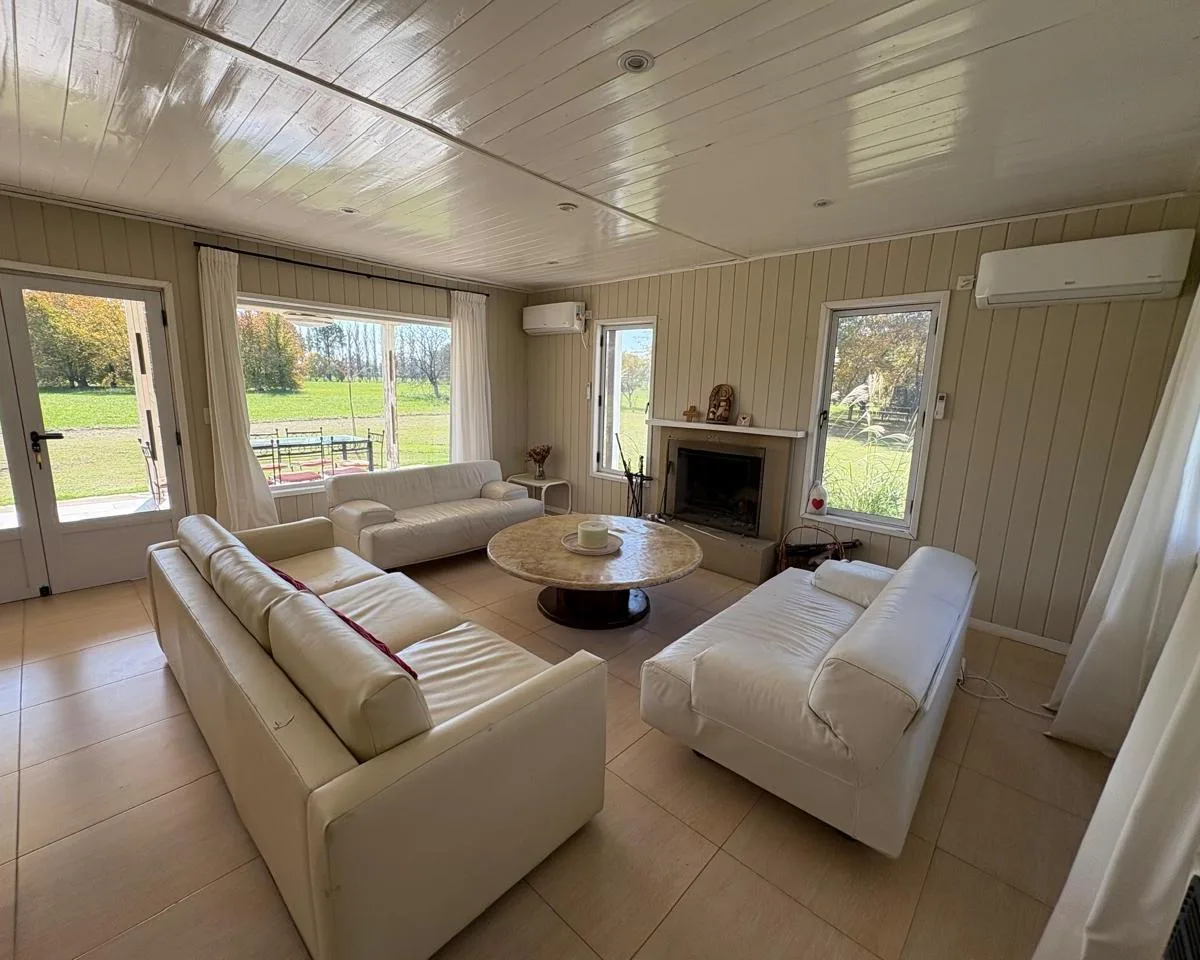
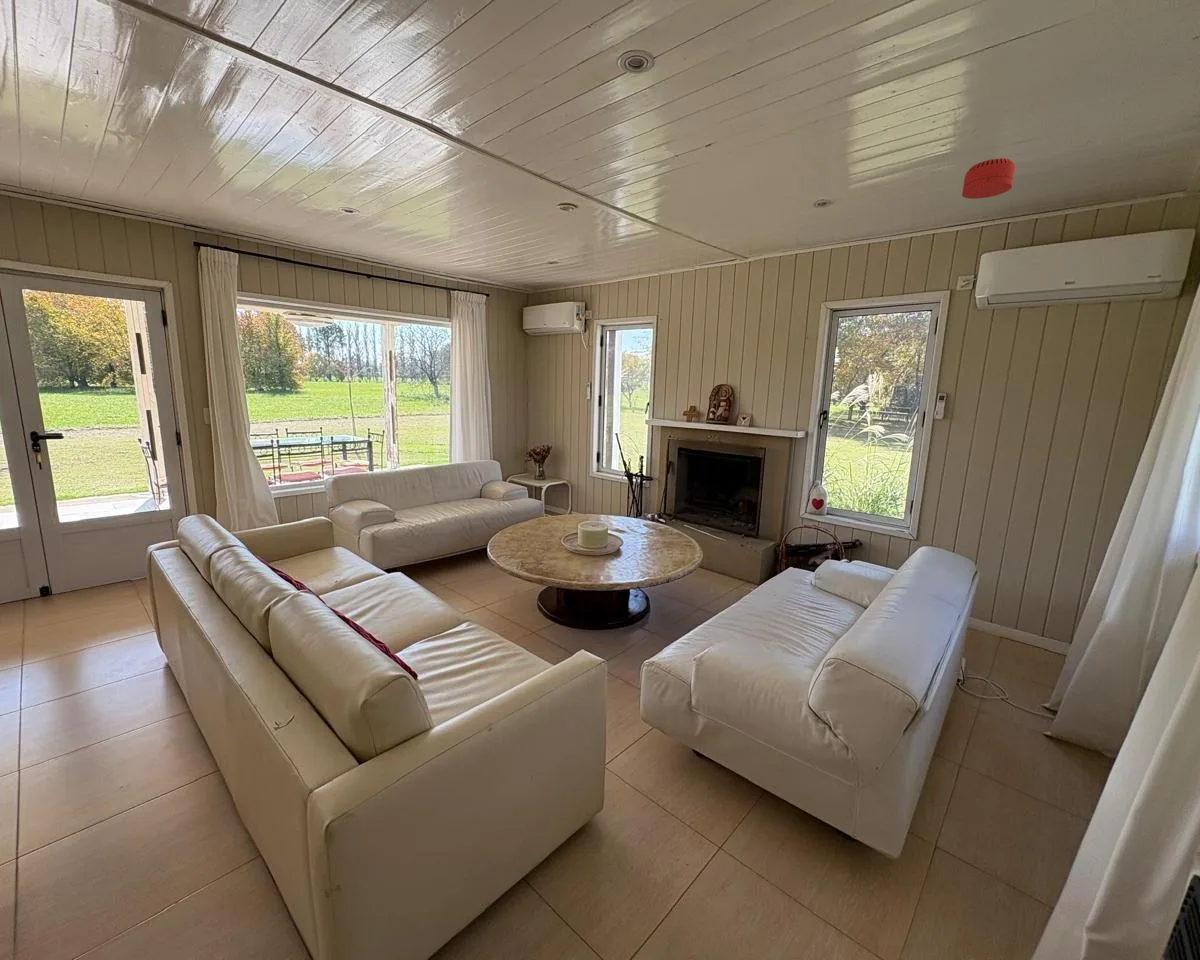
+ smoke detector (988, 178)
